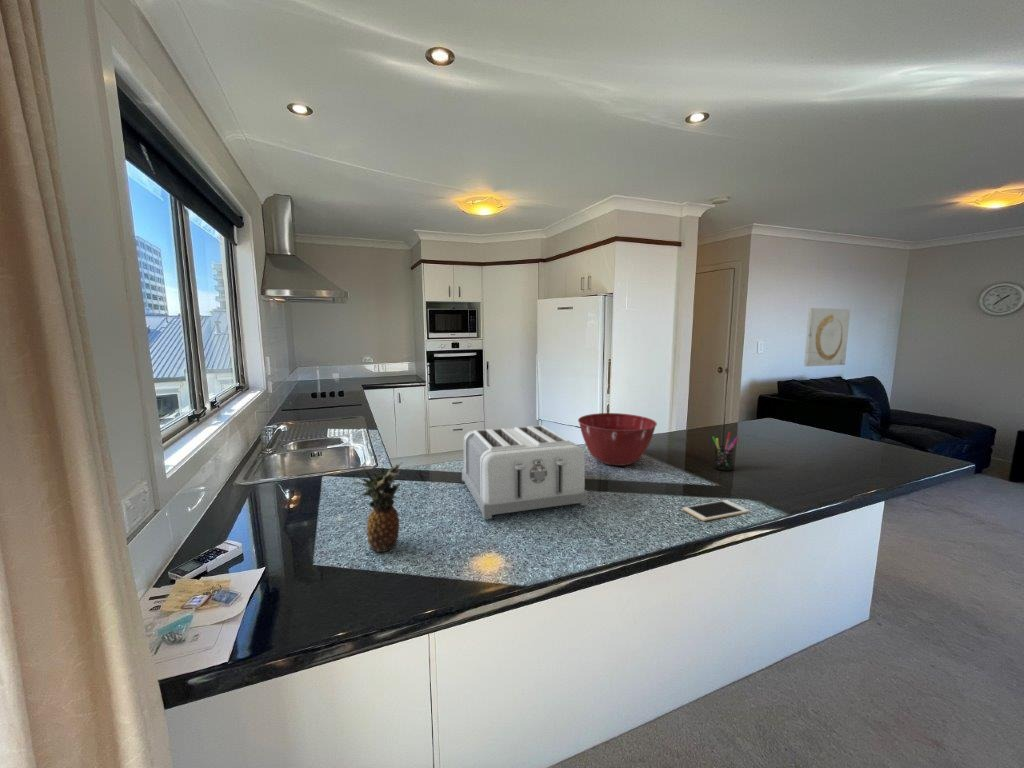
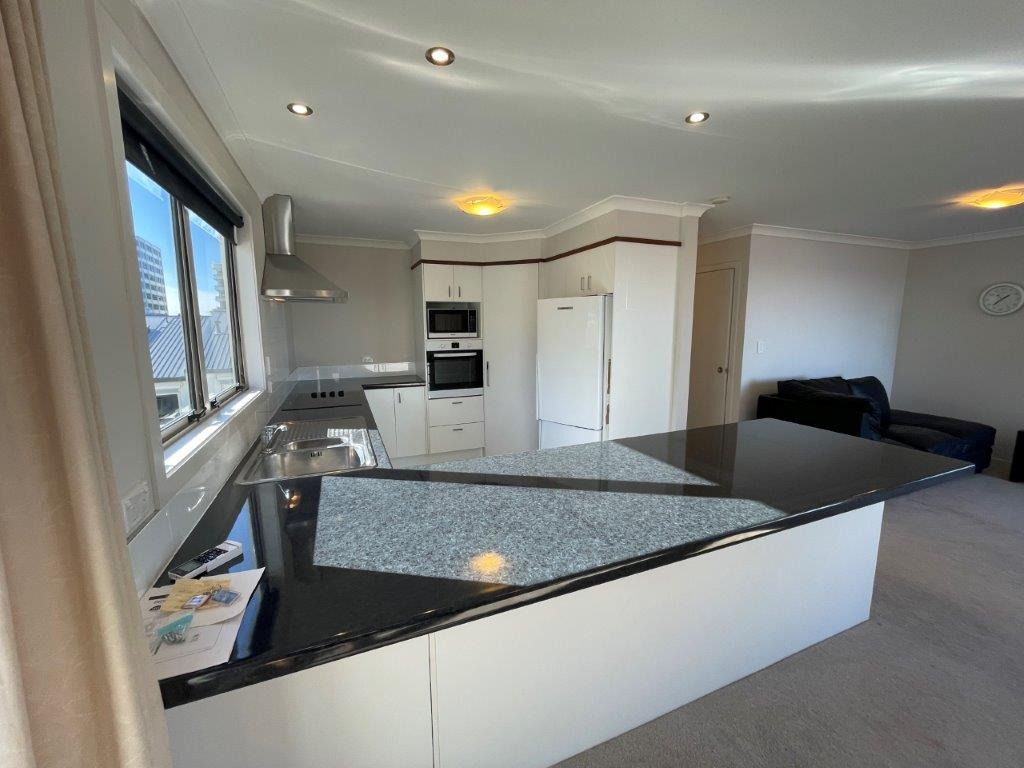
- cell phone (715, 510)
- pen holder (722, 450)
- mixing bowl (616, 440)
- fruit (379, 506)
- toaster (521, 465)
- wall art (827, 337)
